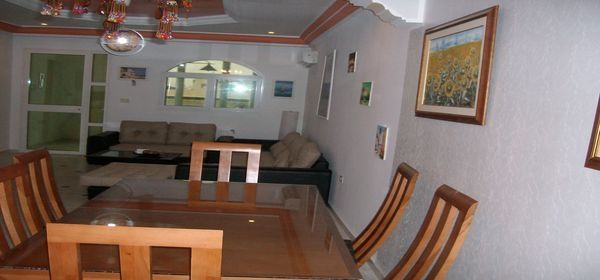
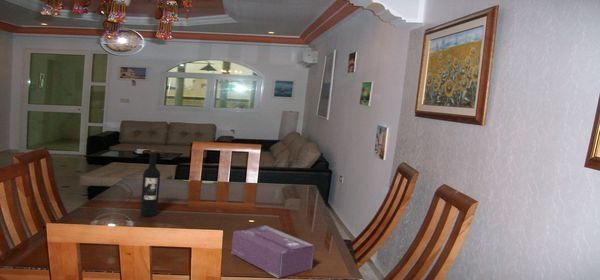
+ tissue box (271, 249)
+ wine bottle (151, 183)
